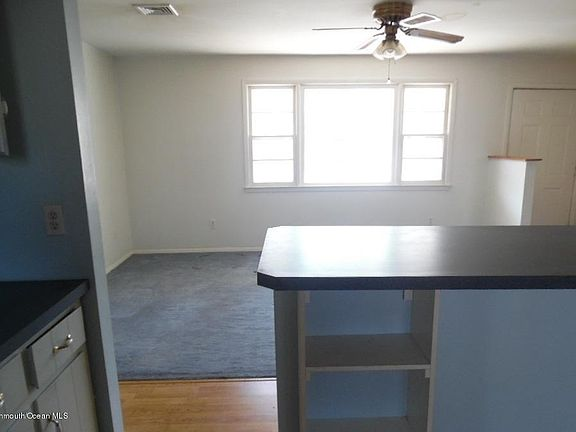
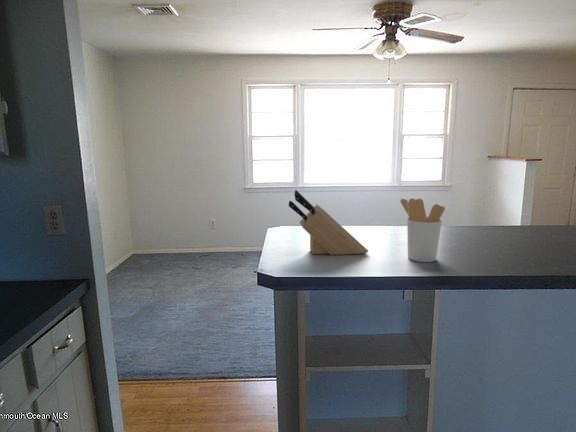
+ utensil holder (419, 227)
+ knife block (327, 221)
